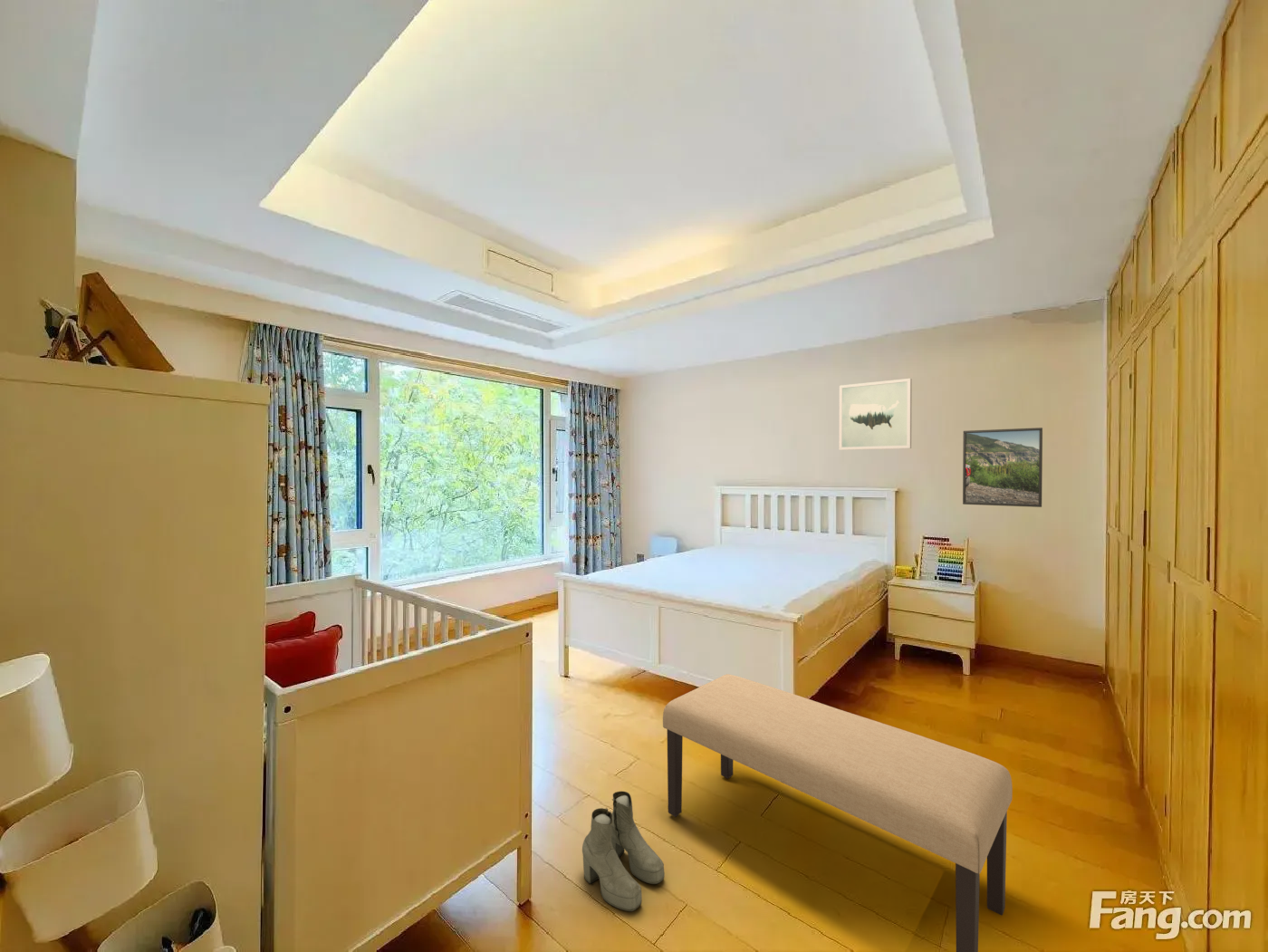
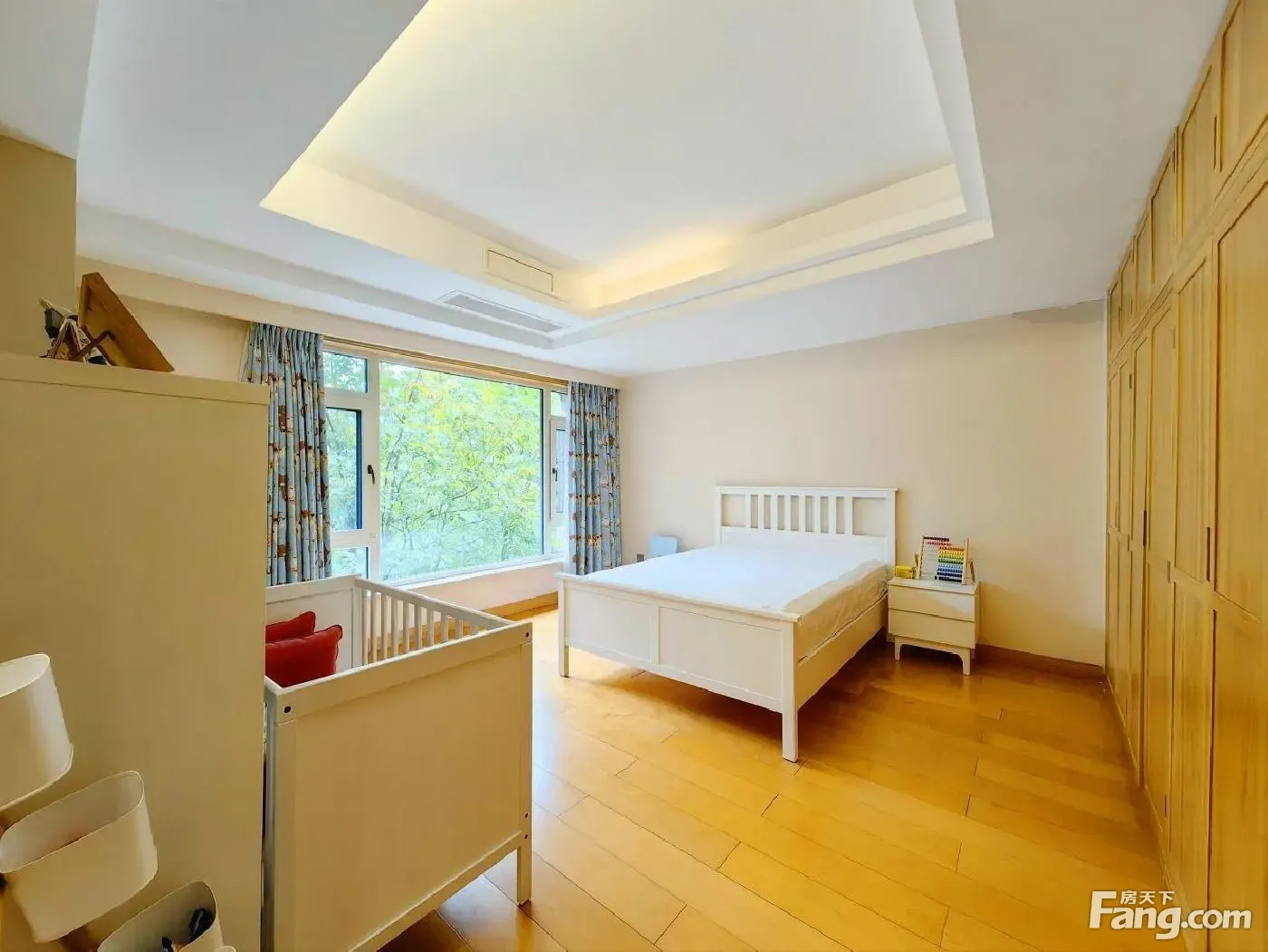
- wall art (874, 416)
- boots (622, 843)
- bench (815, 789)
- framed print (1001, 467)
